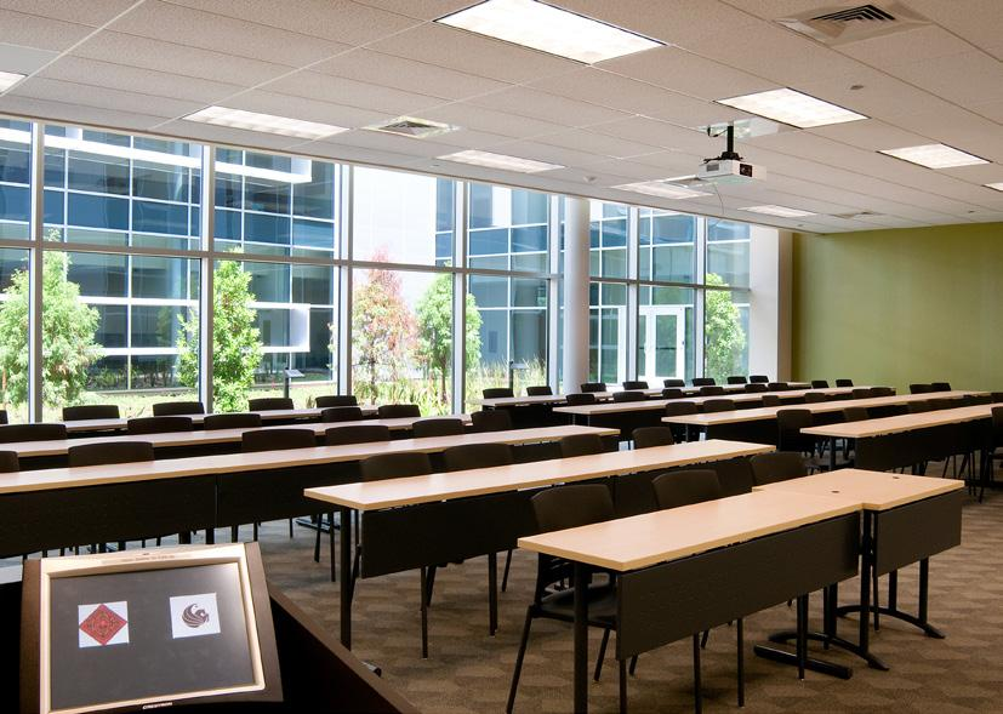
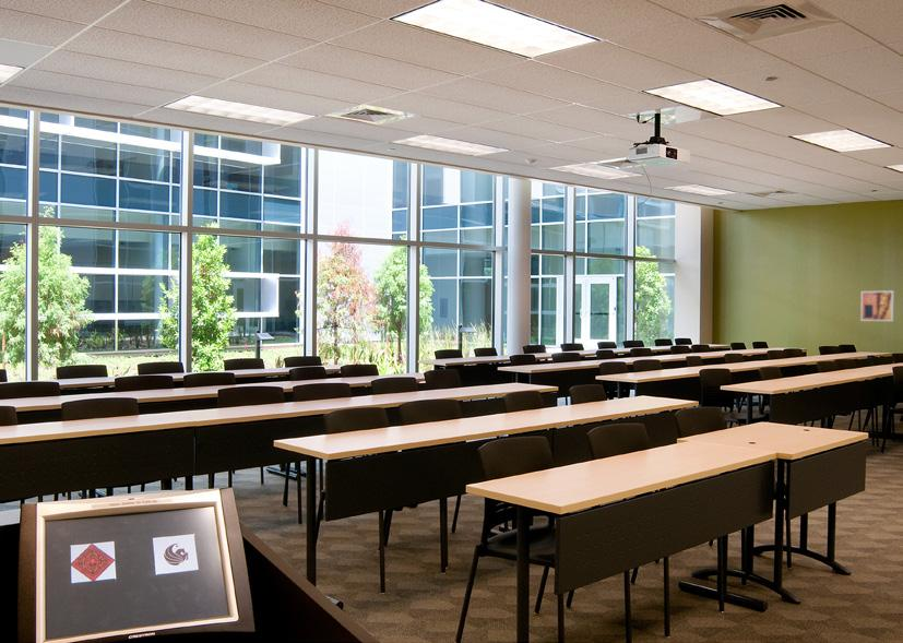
+ wall art (877, 306)
